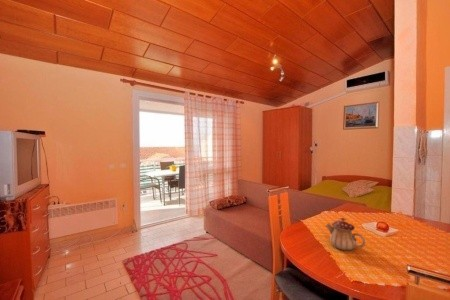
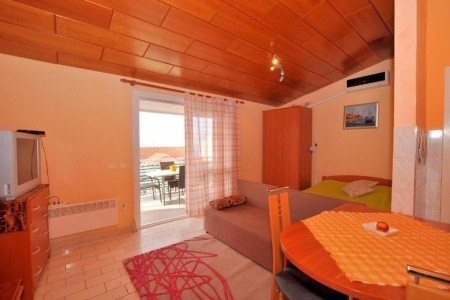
- teapot (344, 232)
